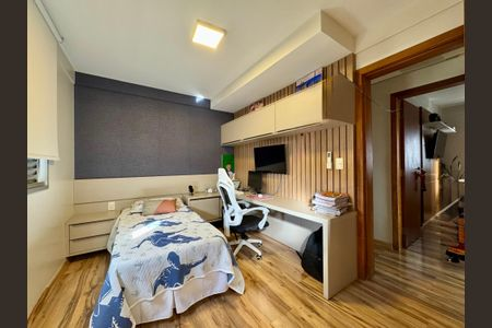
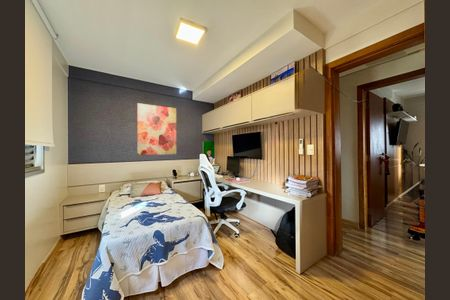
+ wall art (157, 130)
